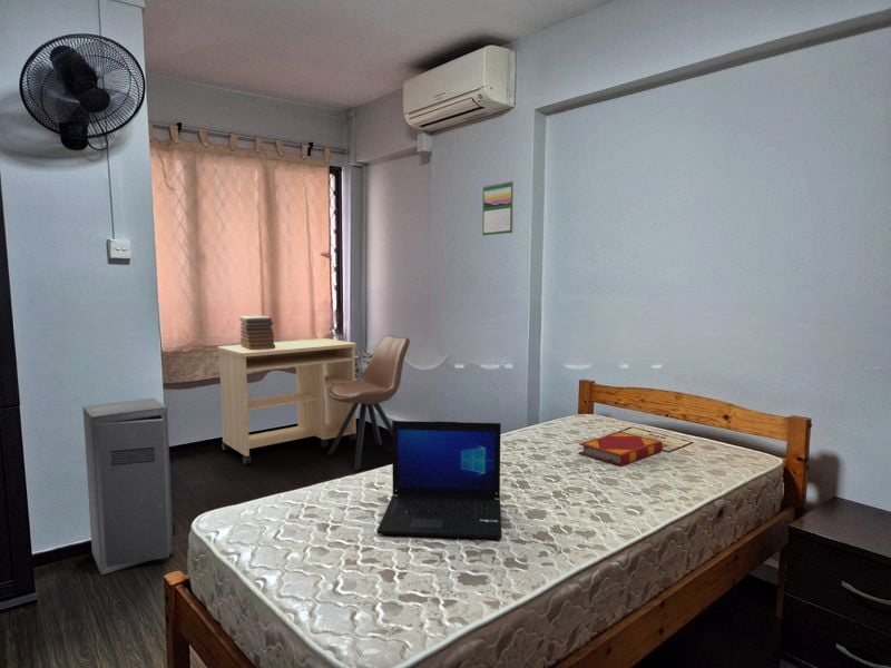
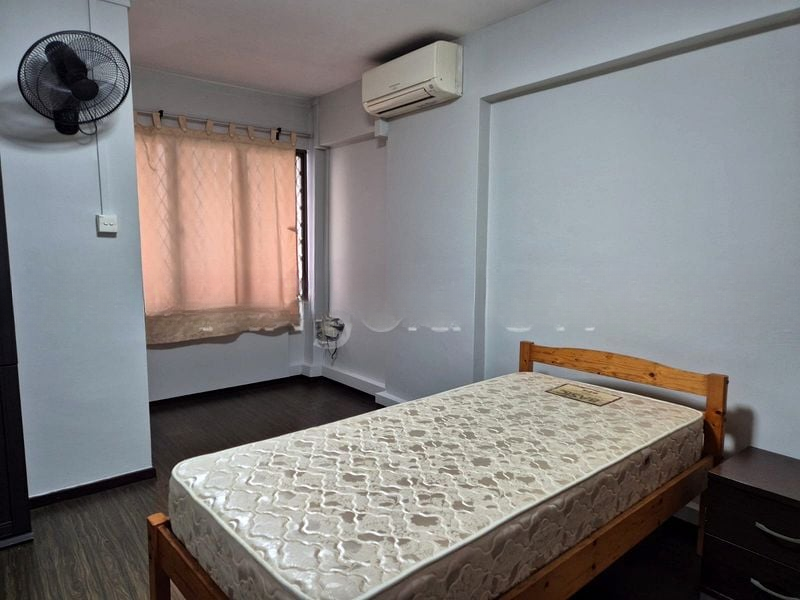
- book stack (255, 332)
- calendar (497, 208)
- laptop (442, 475)
- hardback book (620, 446)
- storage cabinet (130, 483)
- chair (368, 397)
- desk (290, 395)
